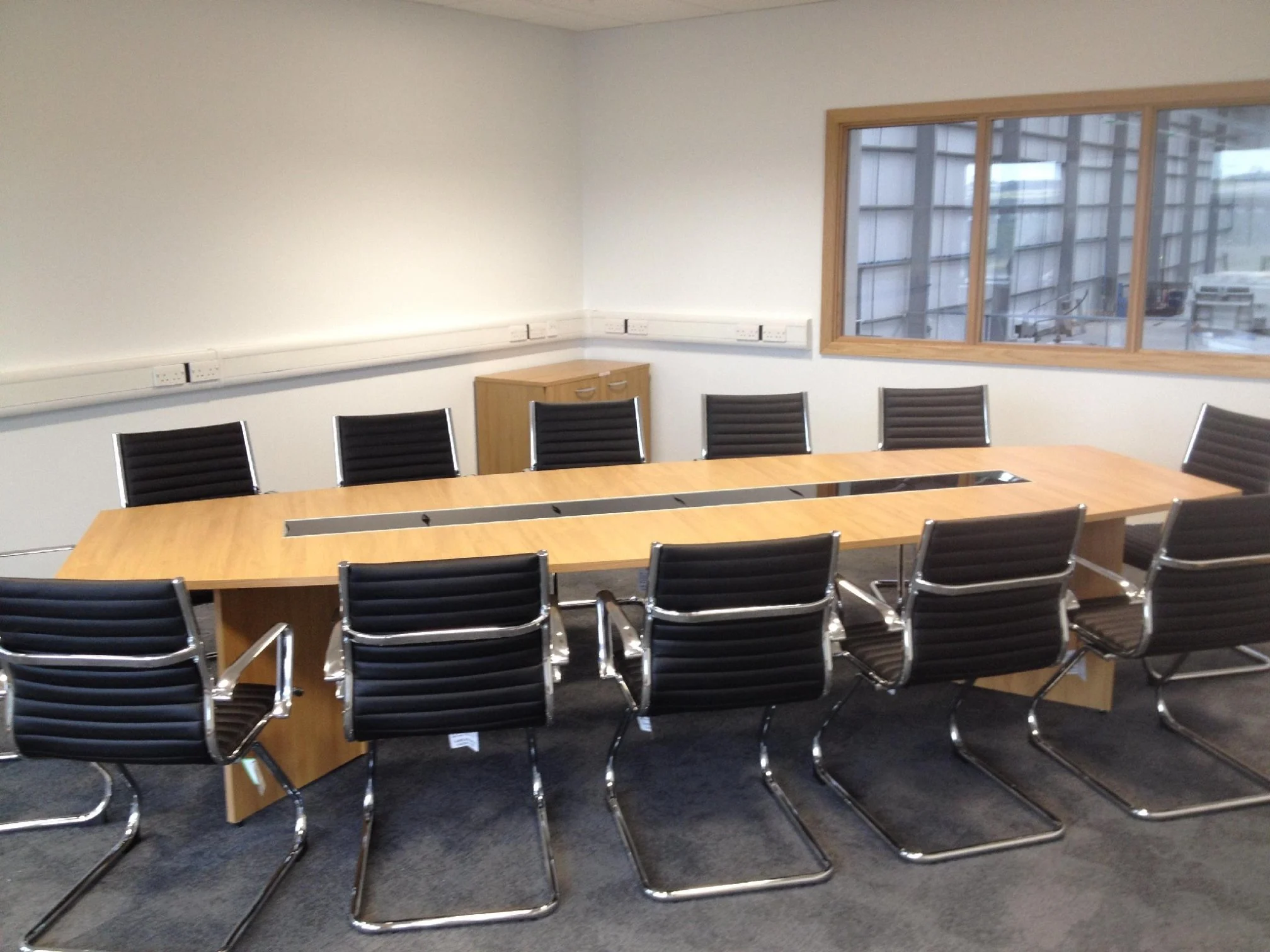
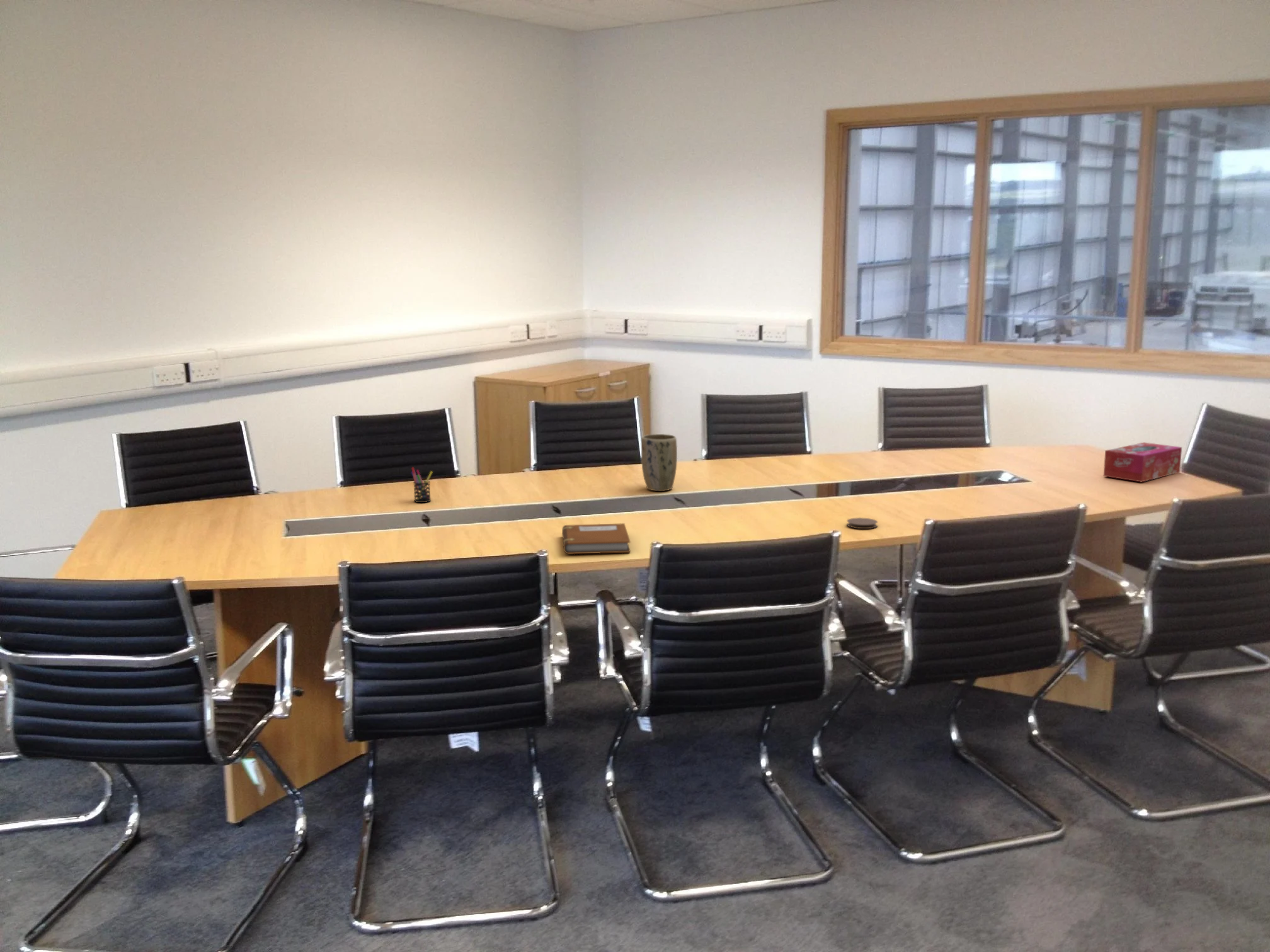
+ pen holder (420, 484)
+ tissue box (1143, 462)
+ notebook (595, 538)
+ plant pot (659, 463)
+ coaster (862, 523)
